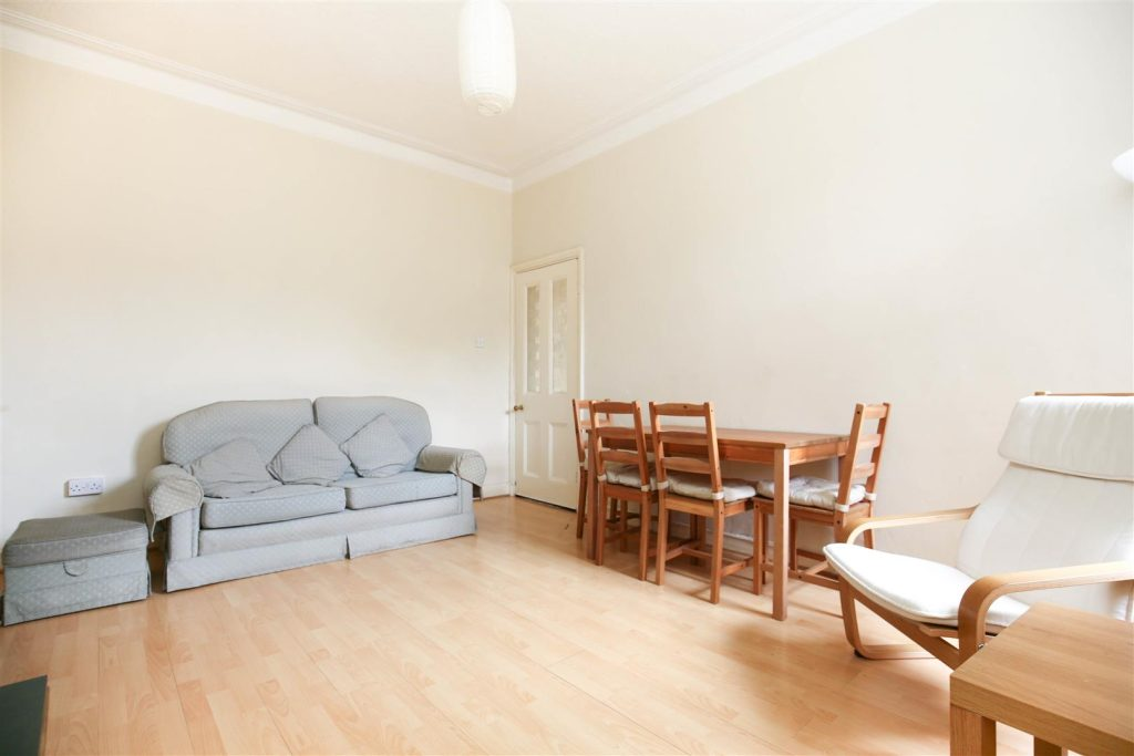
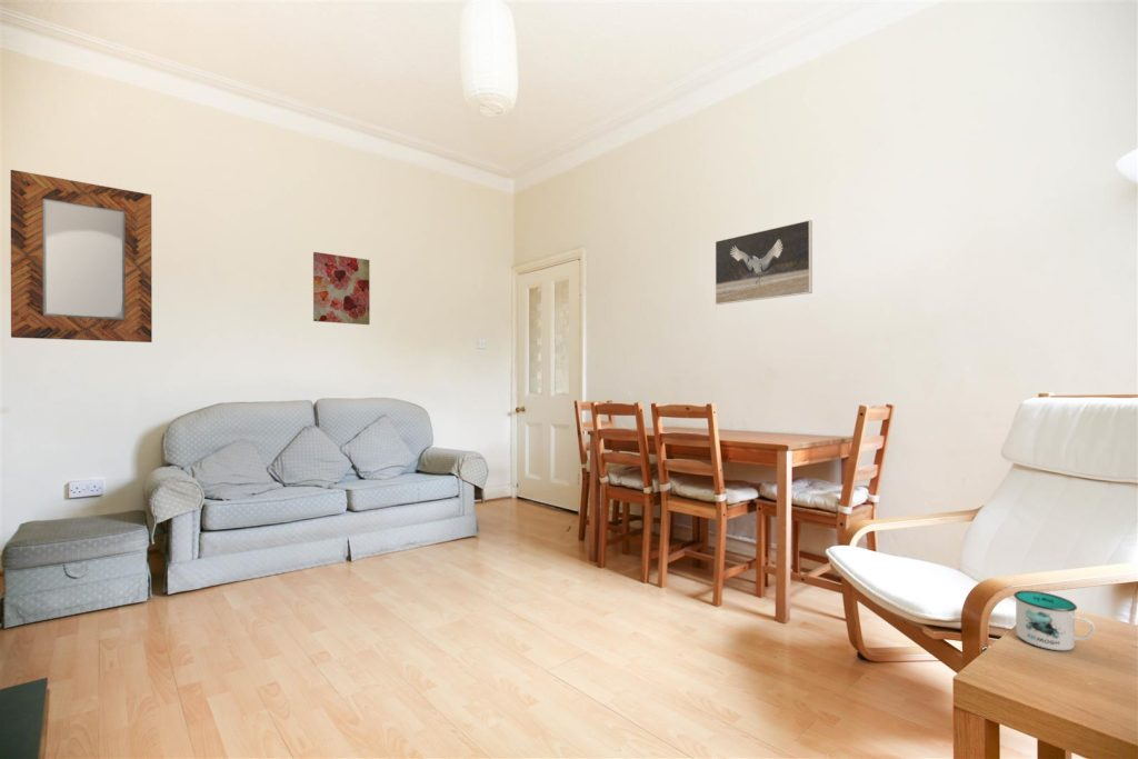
+ wall art (342, 289)
+ home mirror (86, 261)
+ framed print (760, 264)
+ mug (1052, 621)
